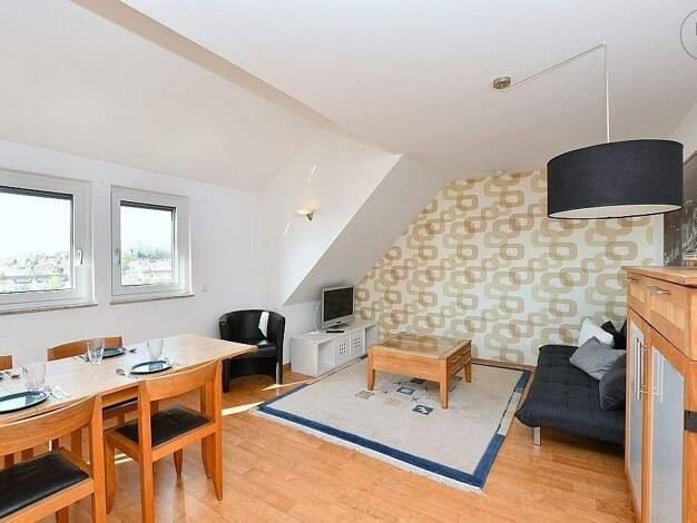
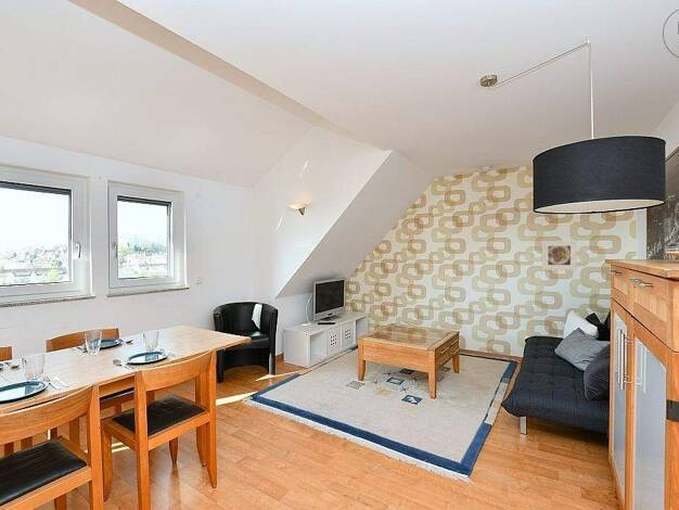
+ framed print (559, 255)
